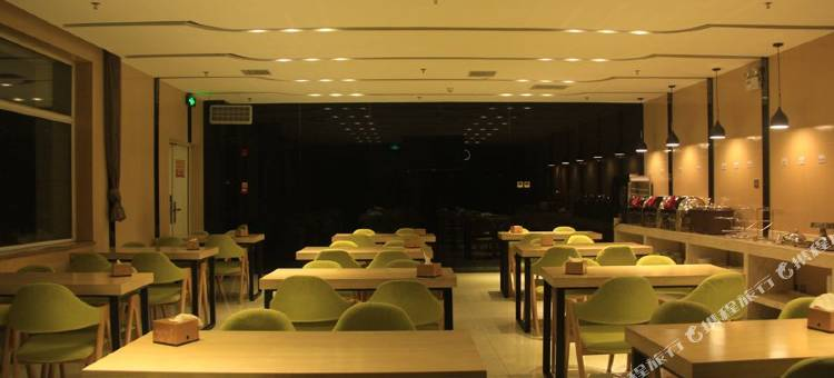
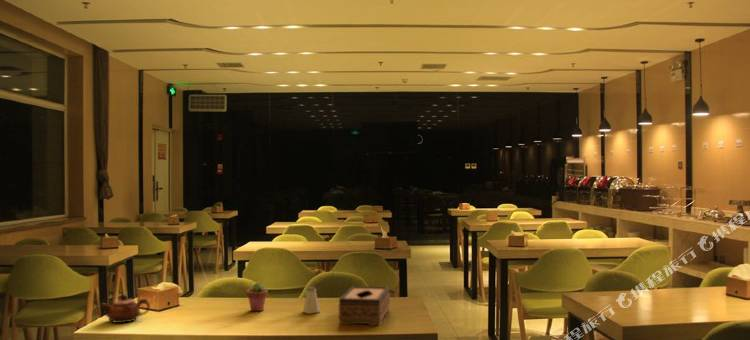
+ saltshaker (311, 299)
+ potted succulent (257, 295)
+ tissue box (365, 304)
+ teapot (125, 307)
